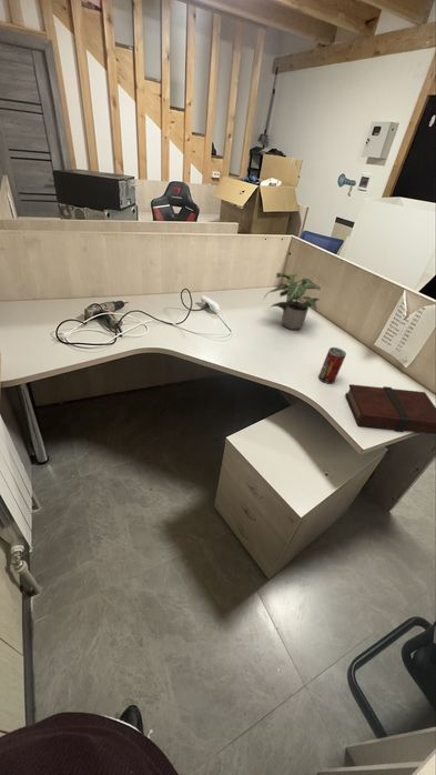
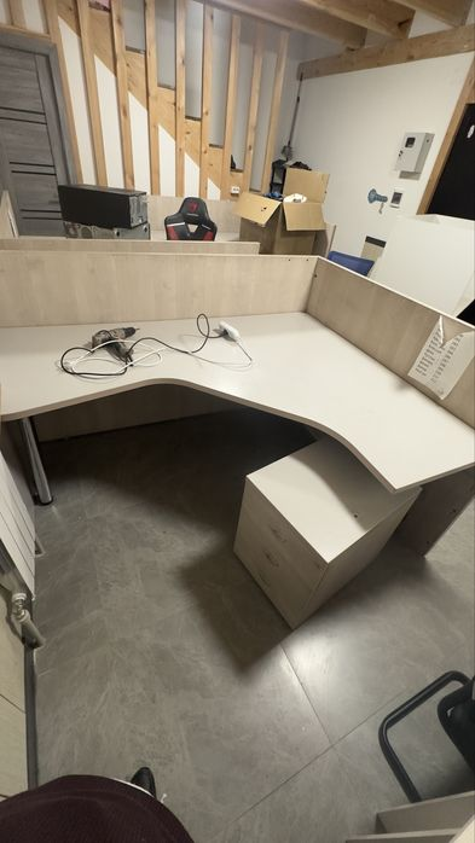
- potted plant (291, 302)
- beverage can (332, 365)
- book (392, 407)
